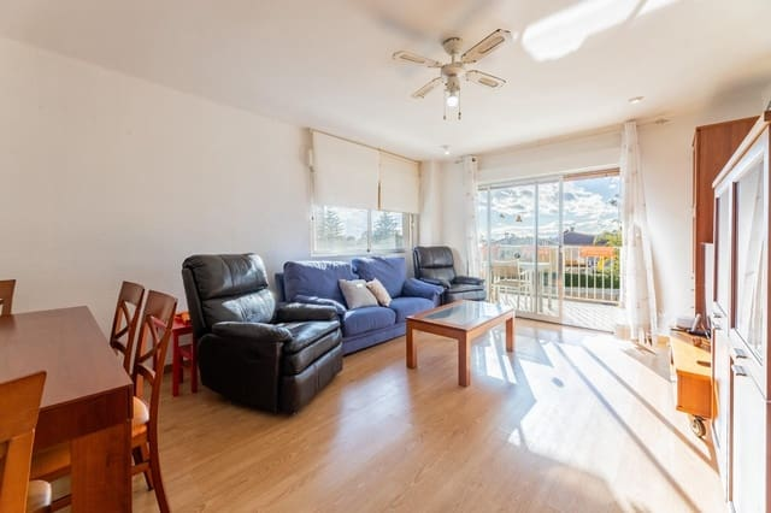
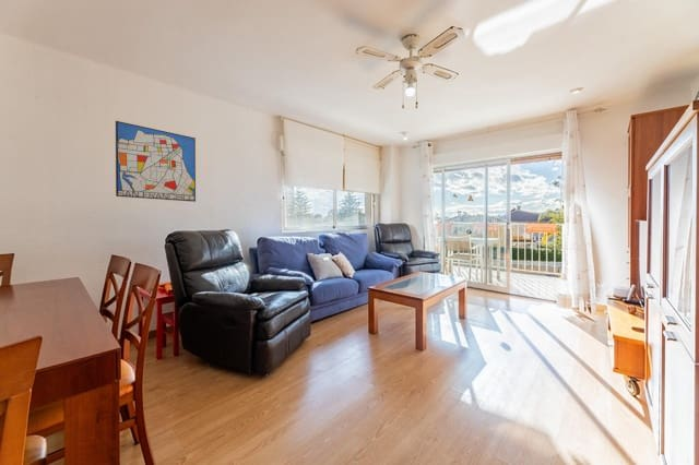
+ wall art (158, 164)
